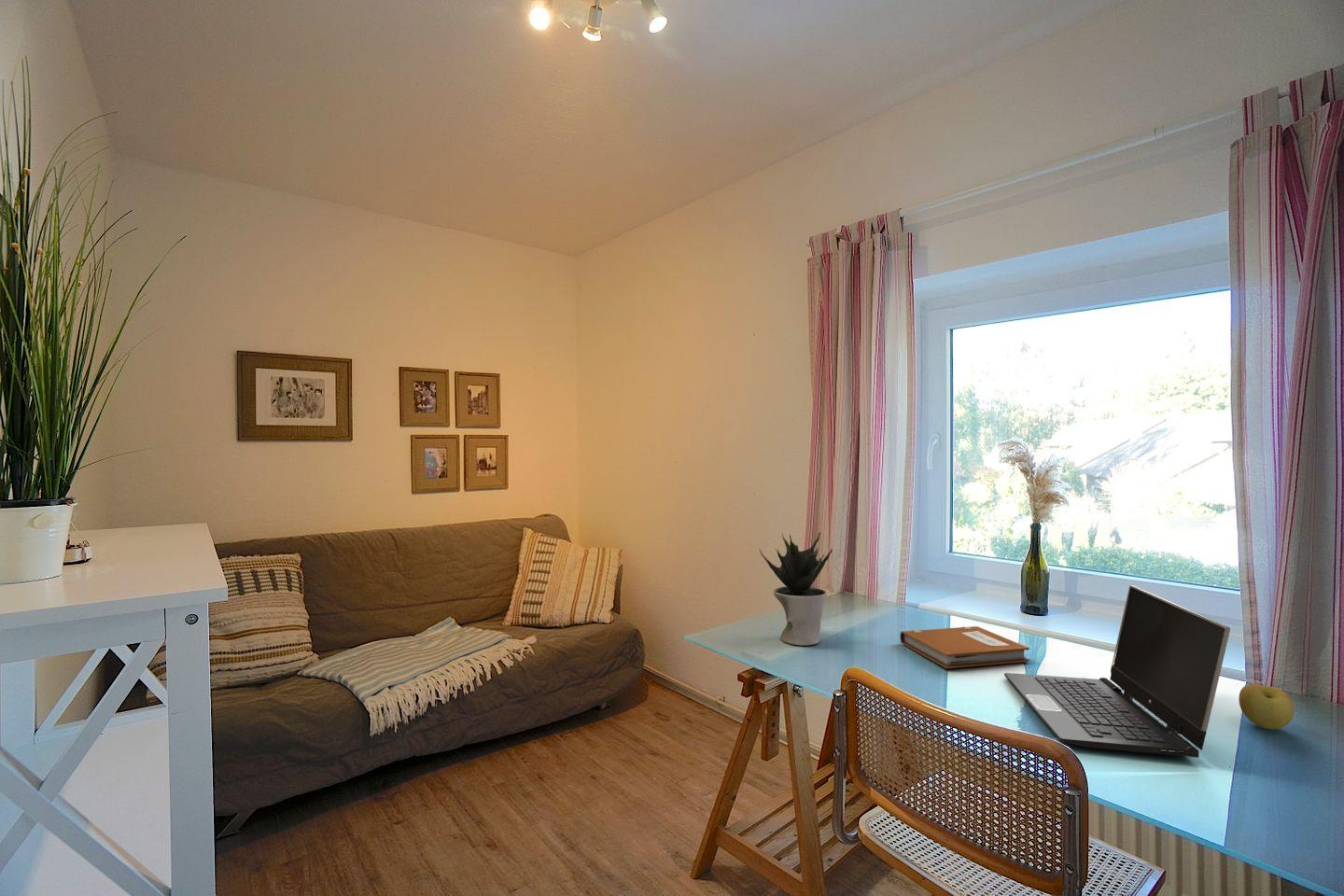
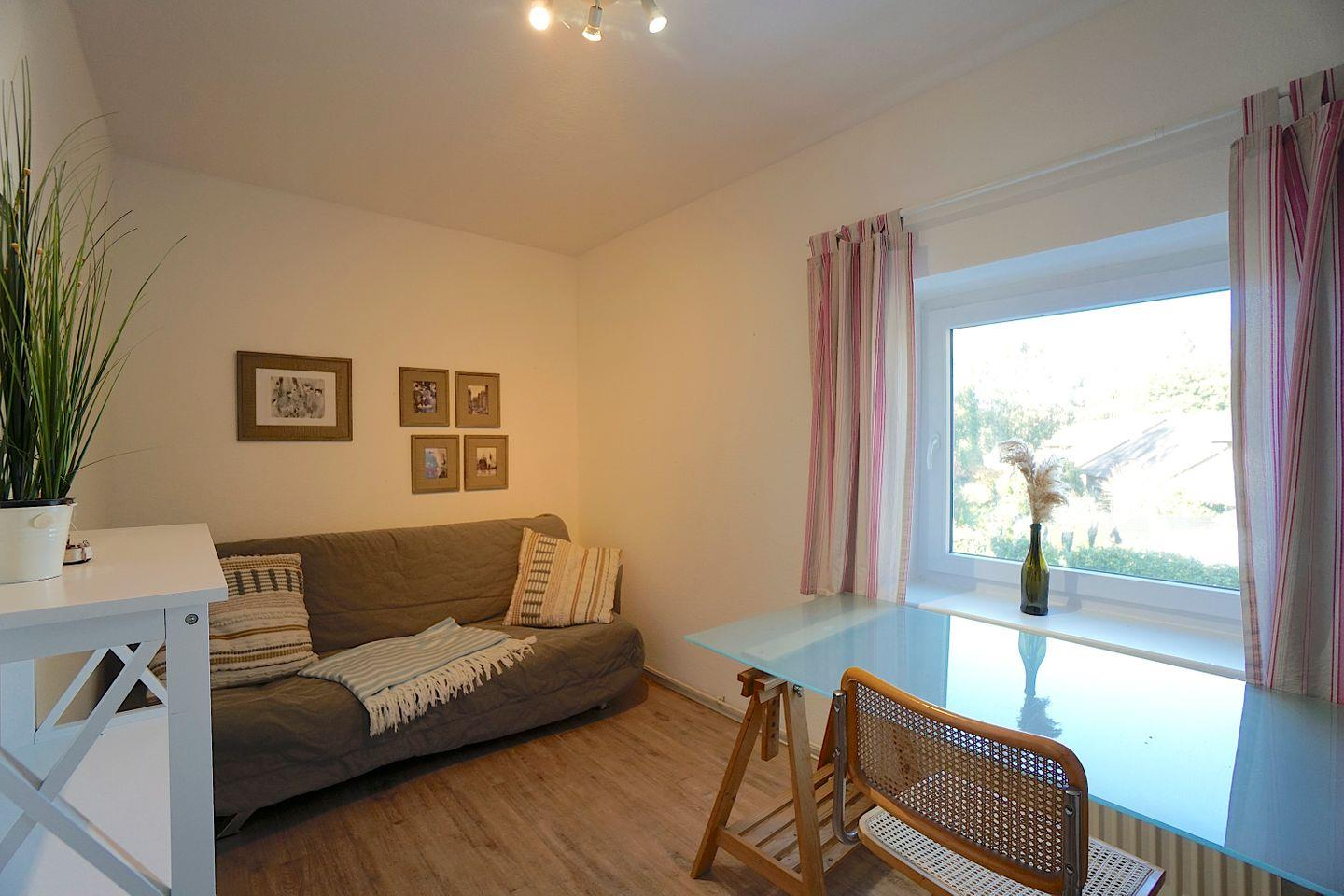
- notebook (963, 644)
- apple (1266, 707)
- laptop computer (1113, 660)
- potted plant (797, 585)
